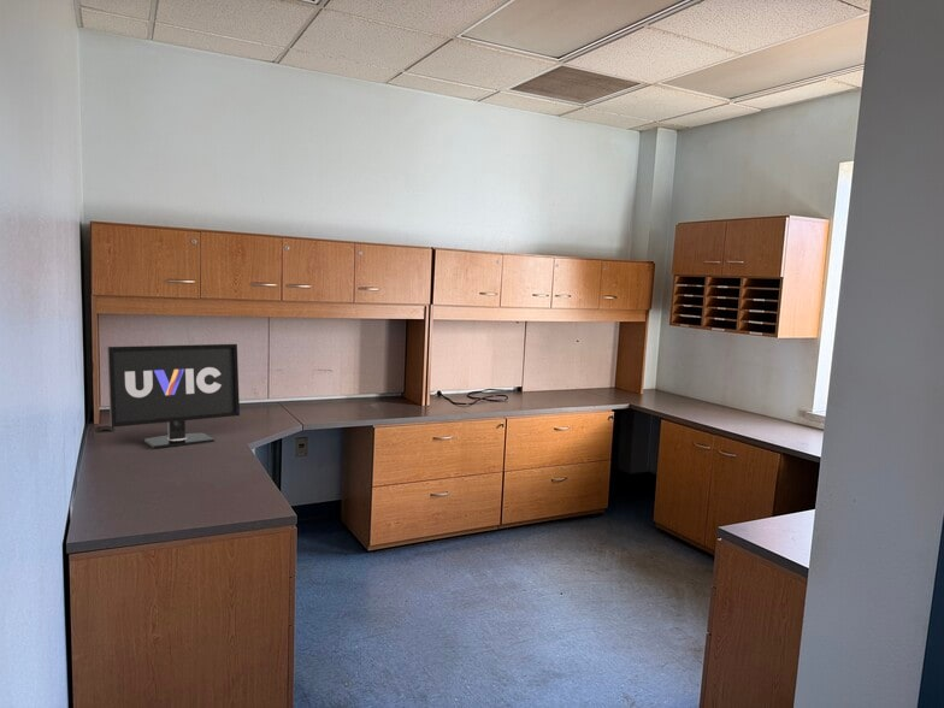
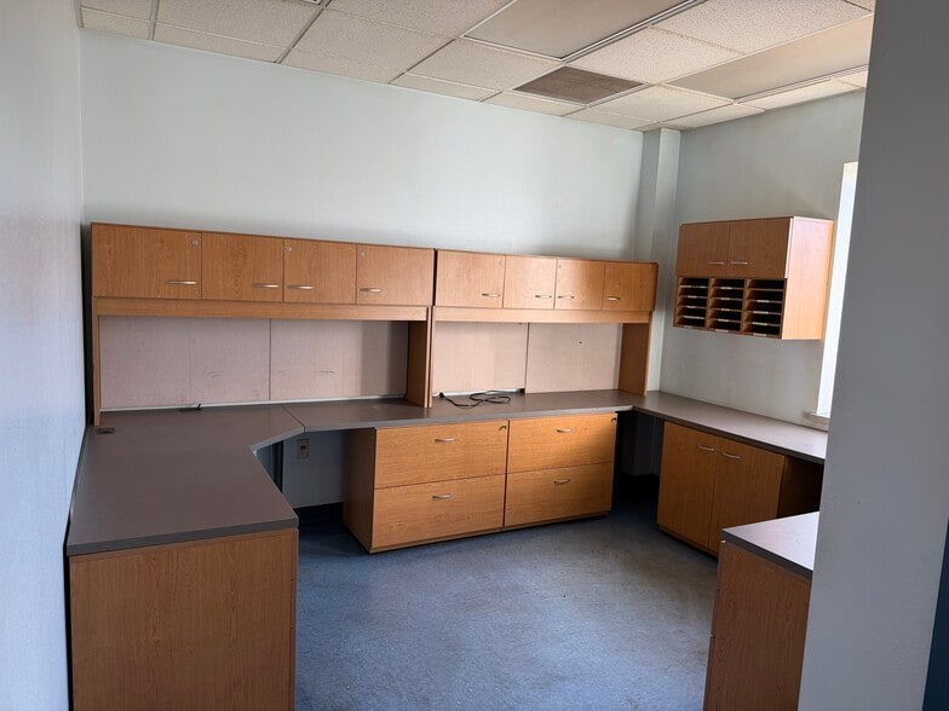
- monitor (177, 394)
